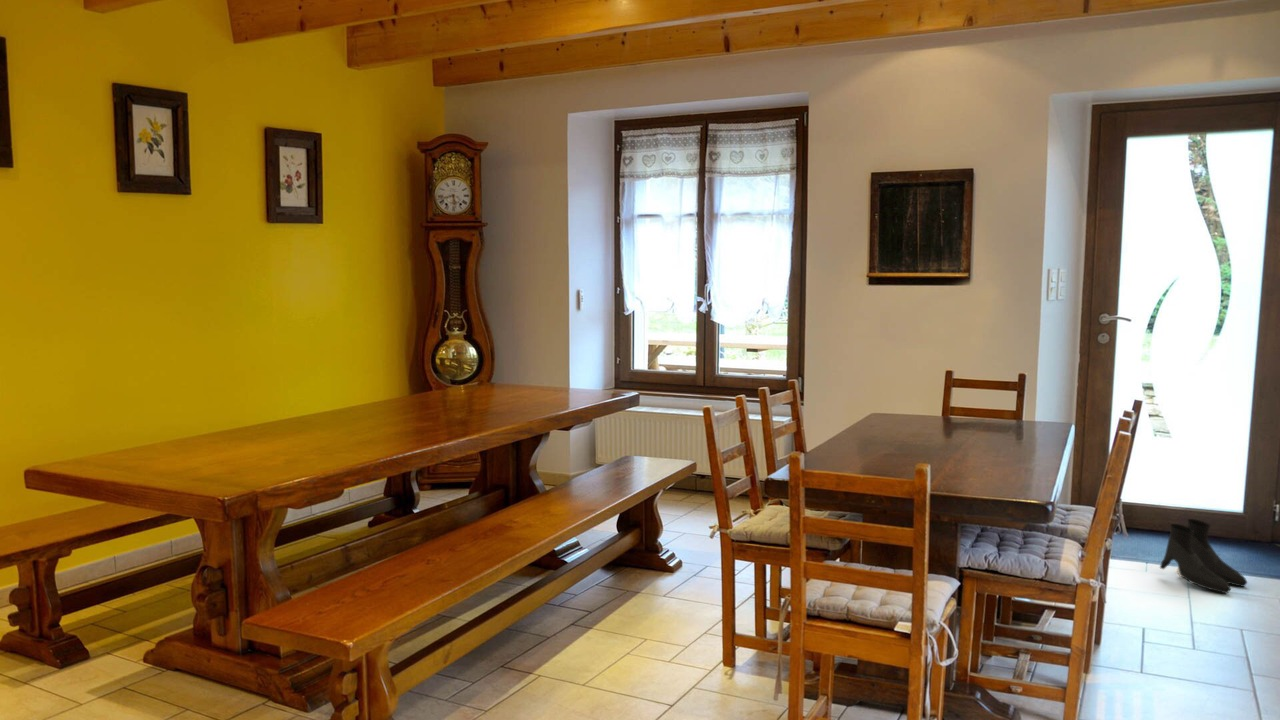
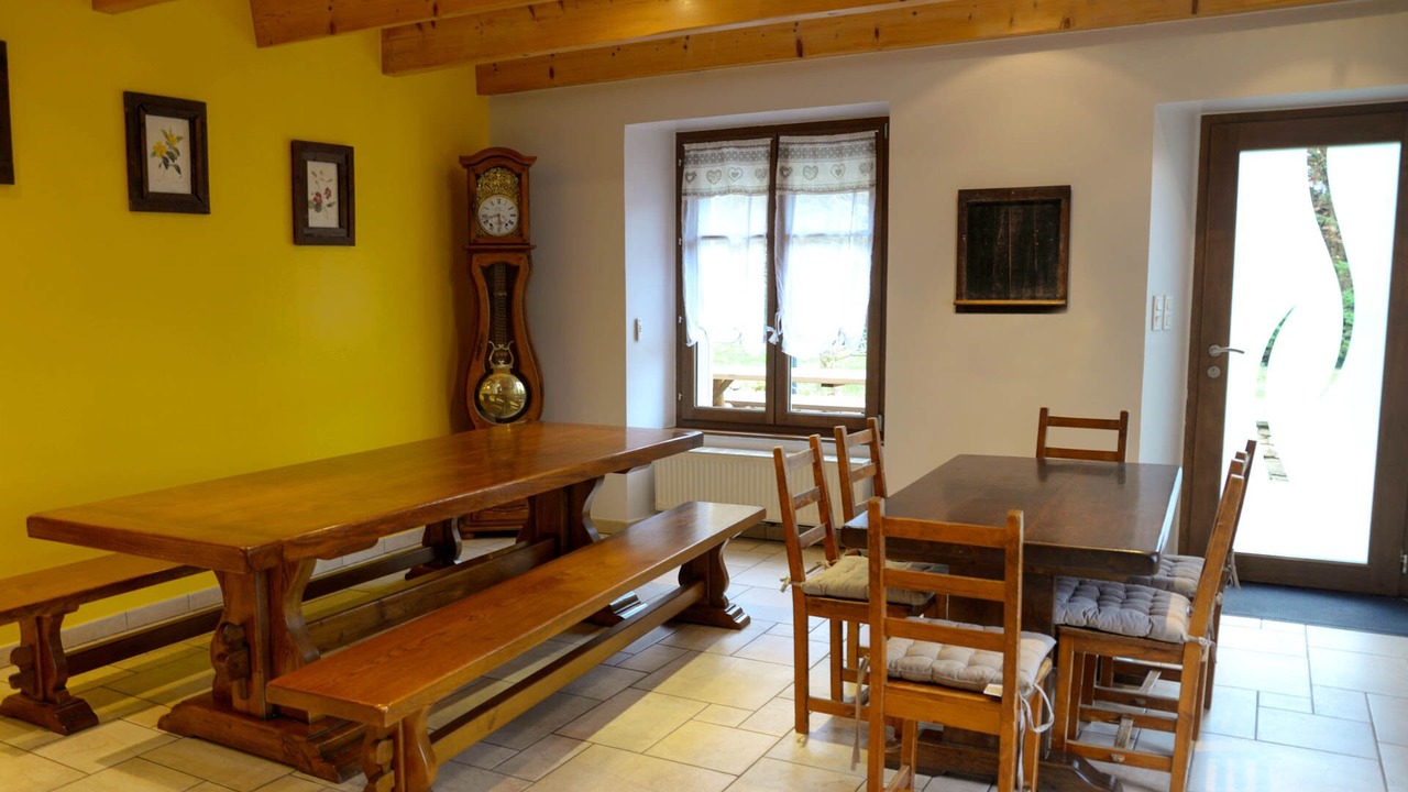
- boots (1203, 552)
